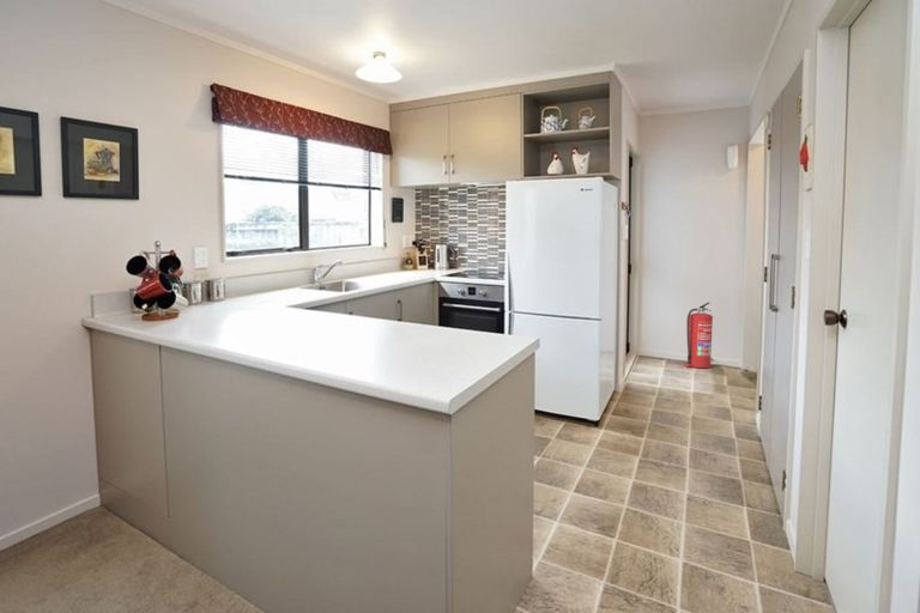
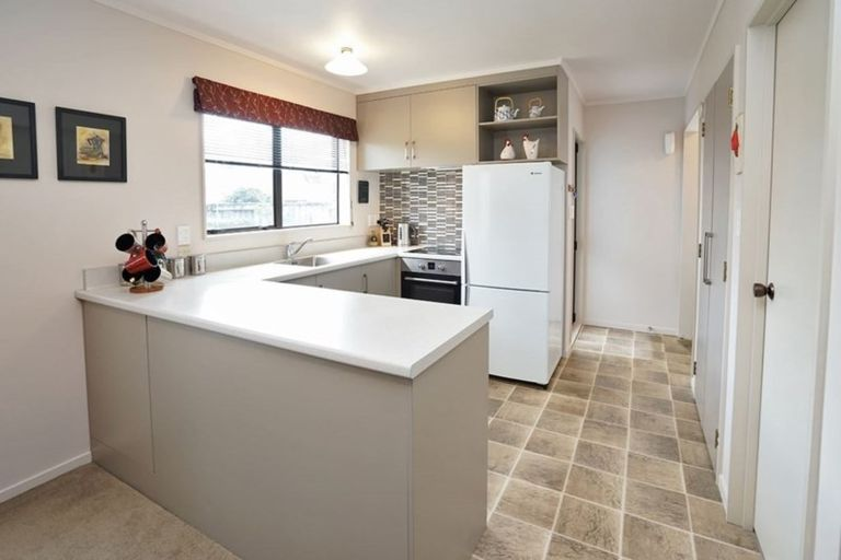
- fire extinguisher (698, 334)
